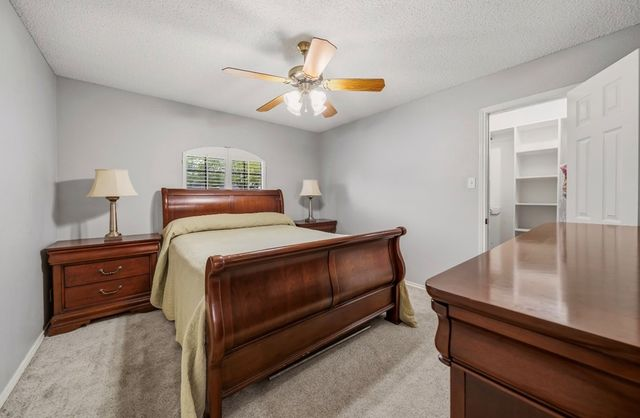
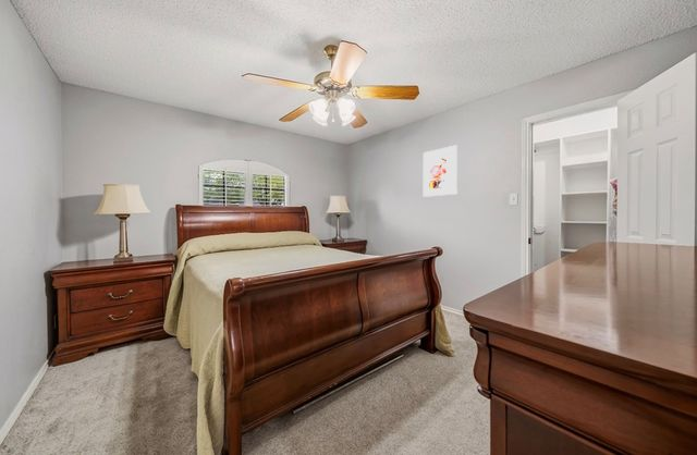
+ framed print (439, 172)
